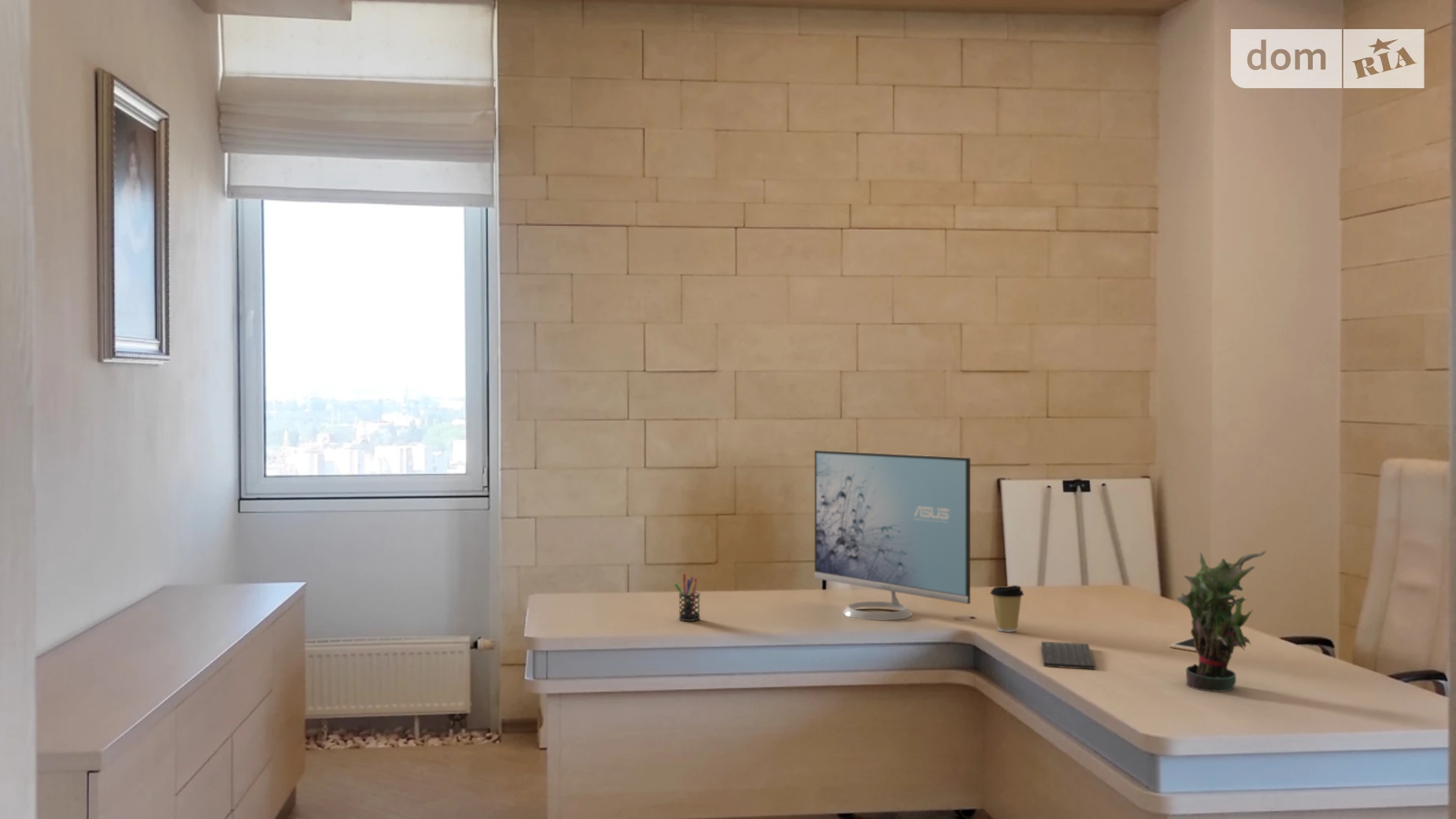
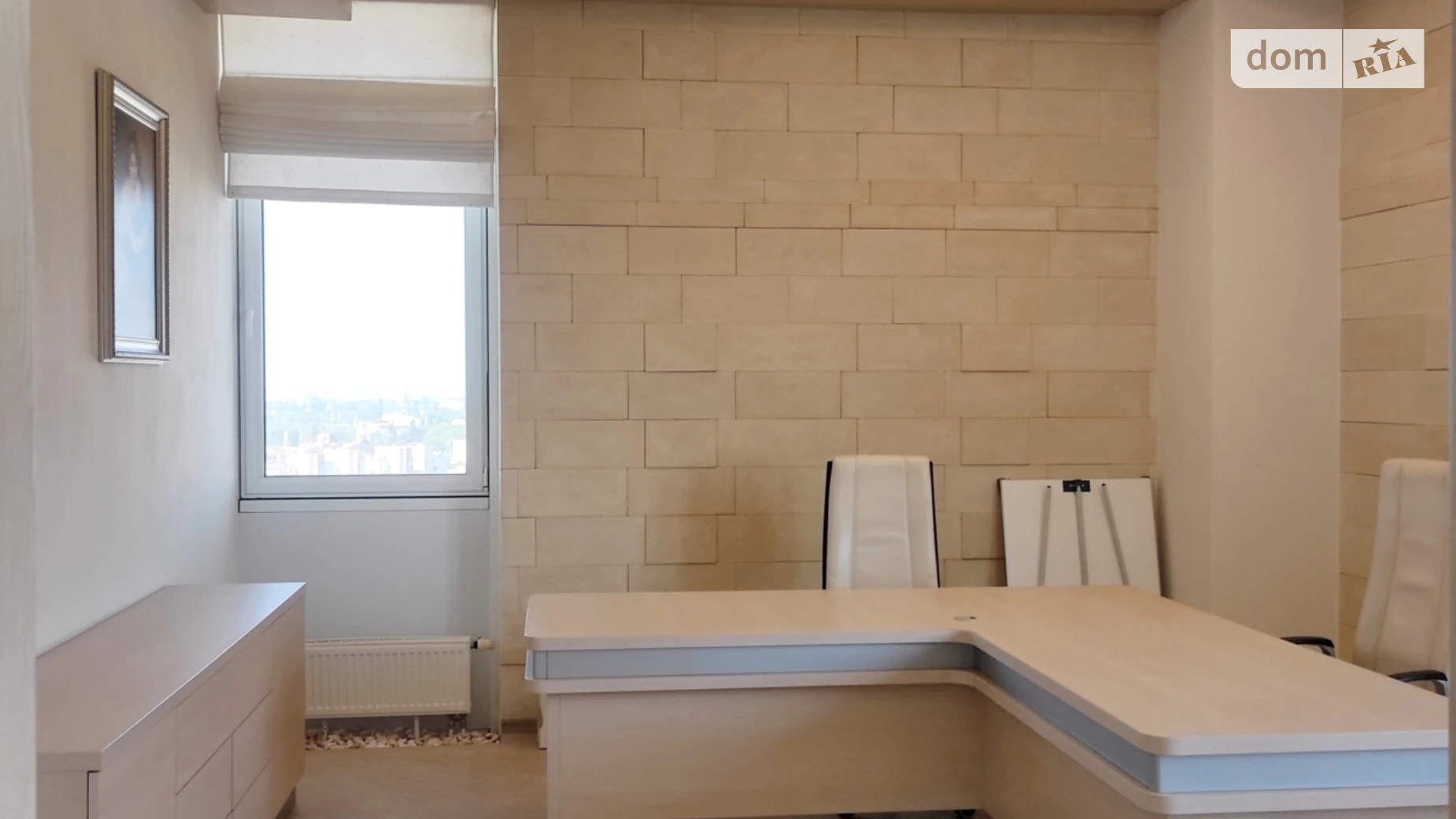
- keyboard (1066, 654)
- cell phone (1194, 645)
- monitor (877, 534)
- potted plant (1223, 619)
- pen holder (686, 597)
- coffee cup (1007, 608)
